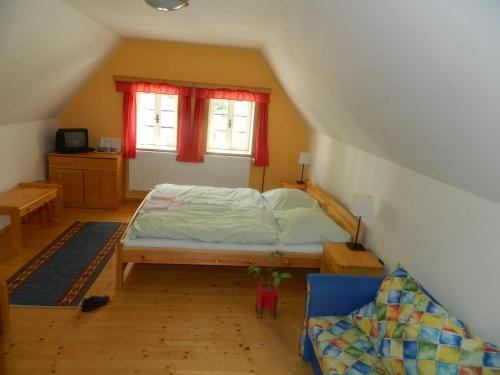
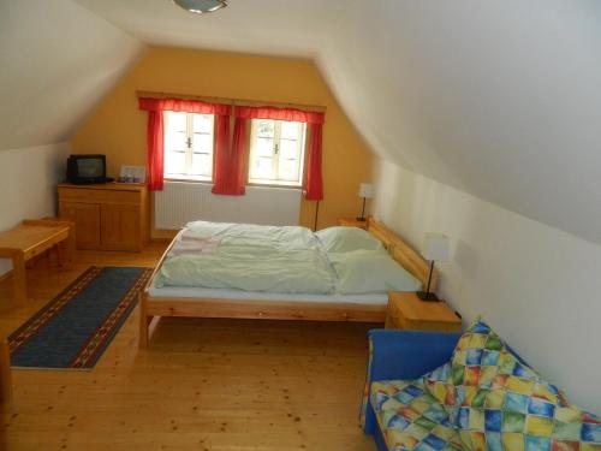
- shoe (95, 299)
- house plant (270, 283)
